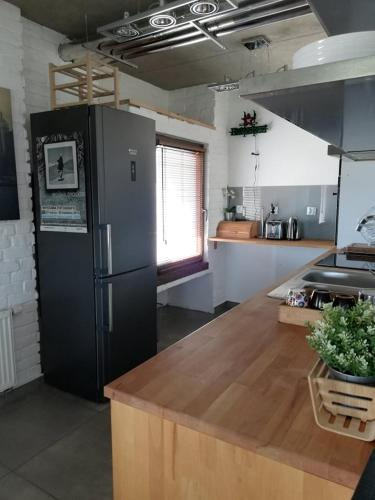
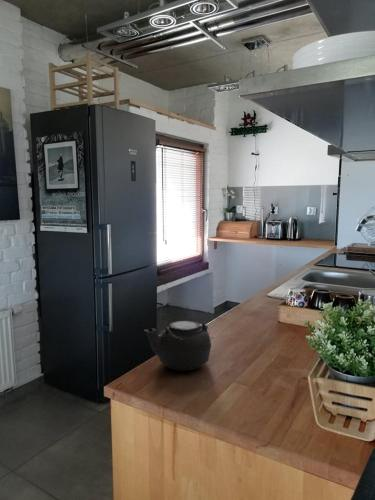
+ teapot (178, 345)
